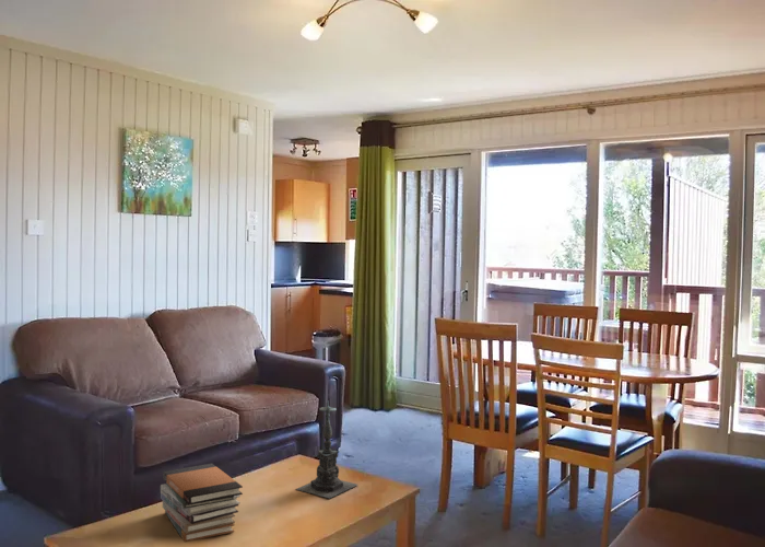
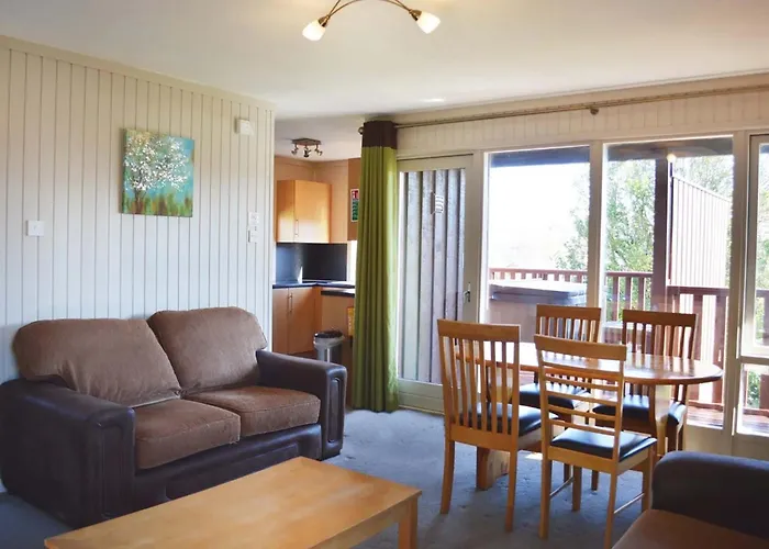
- candle holder (328, 441)
- book stack (199, 500)
